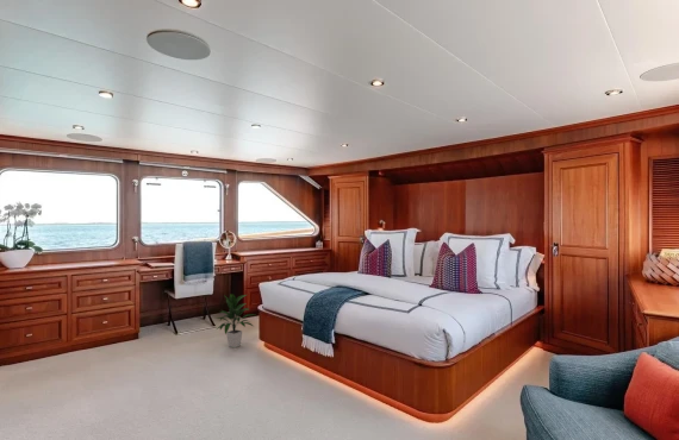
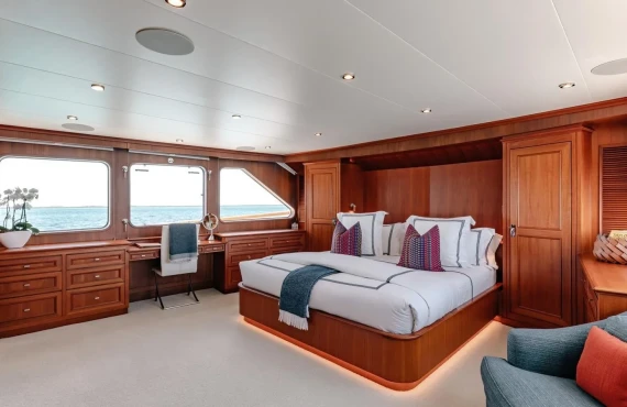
- indoor plant (233, 319)
